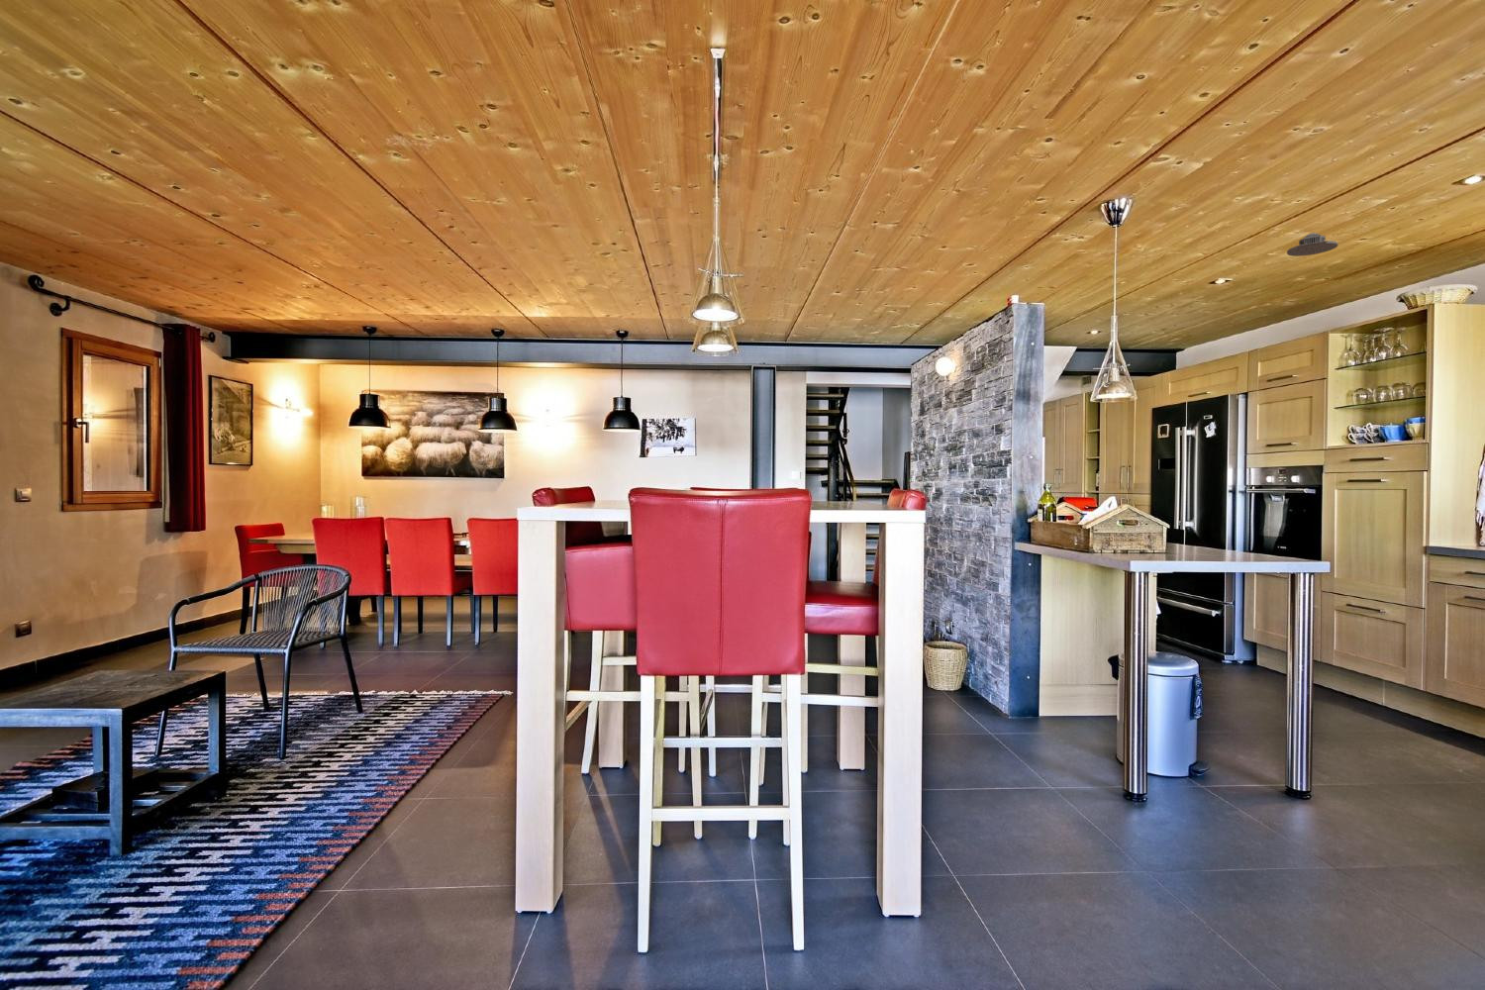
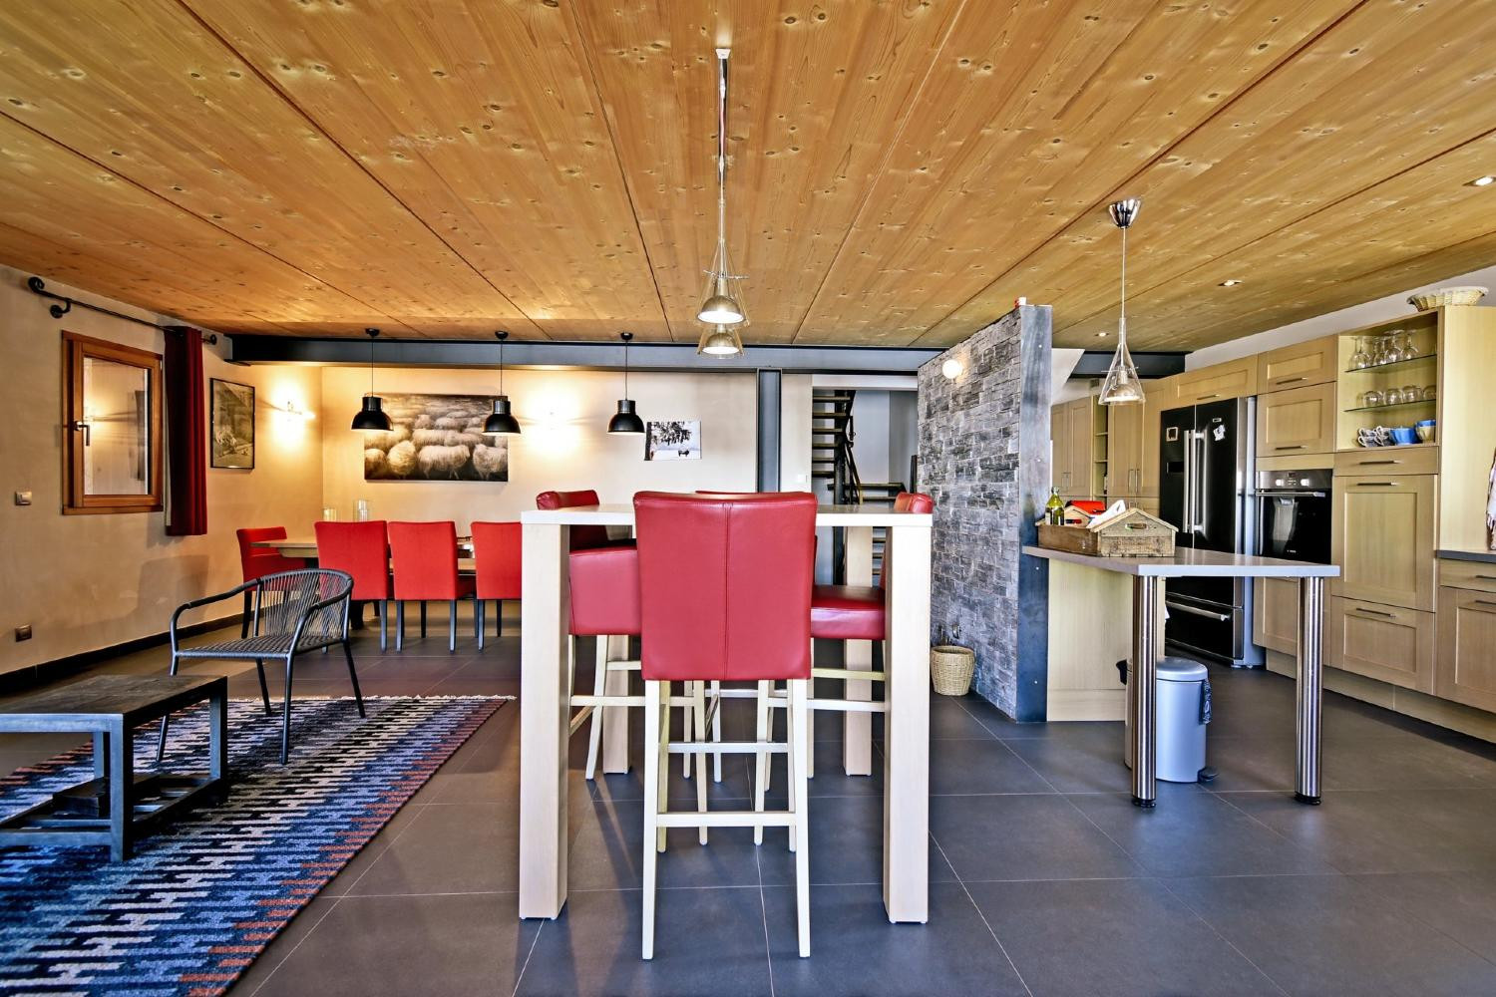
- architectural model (1312, 241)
